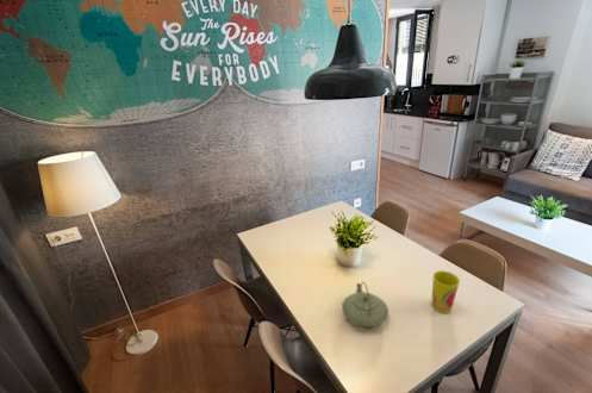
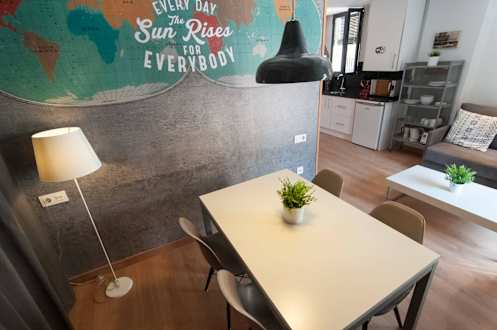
- teapot (363, 298)
- cup (443, 292)
